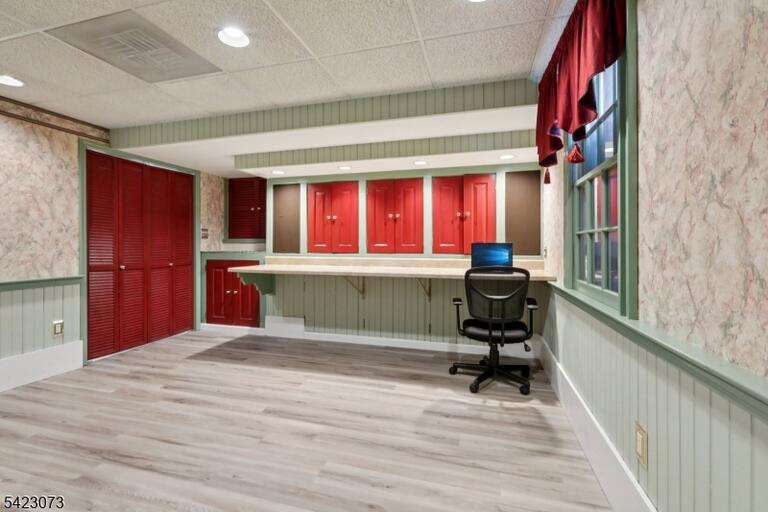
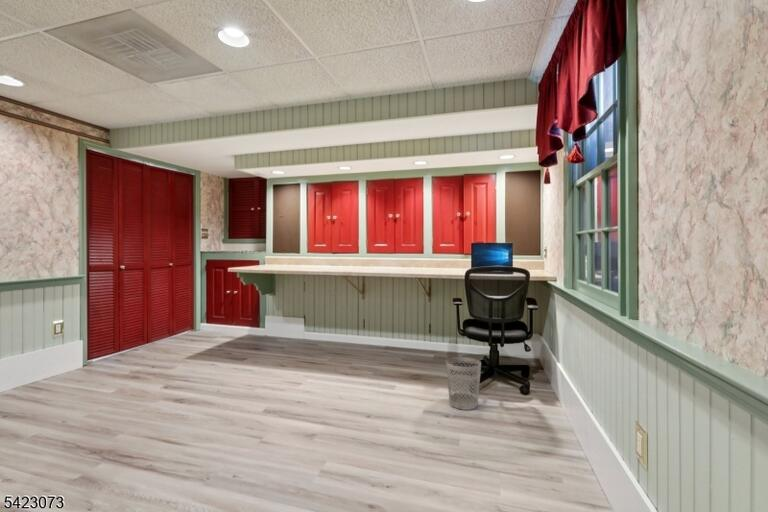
+ wastebasket (463, 383)
